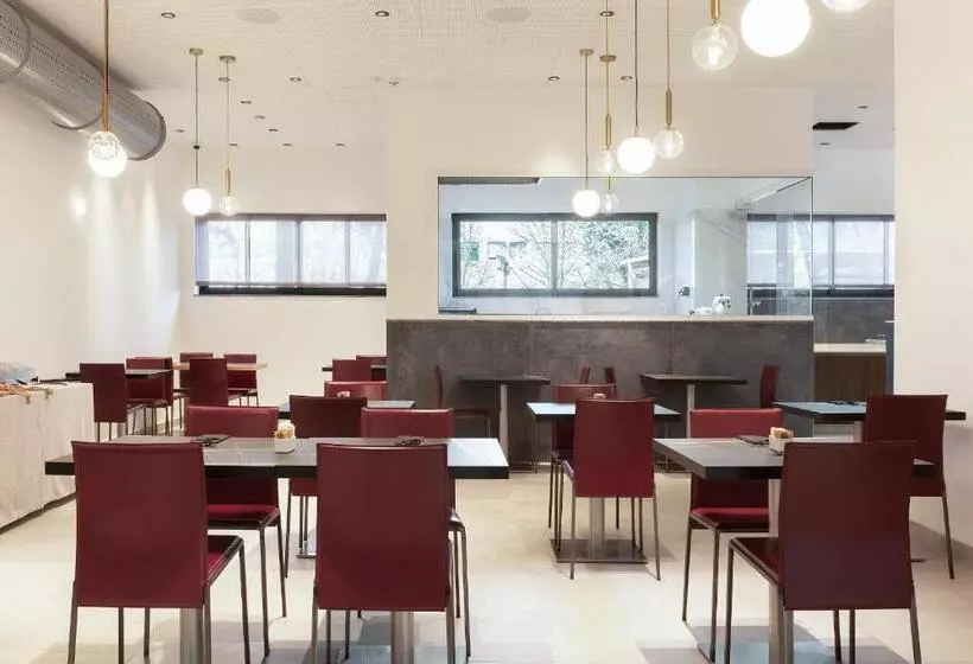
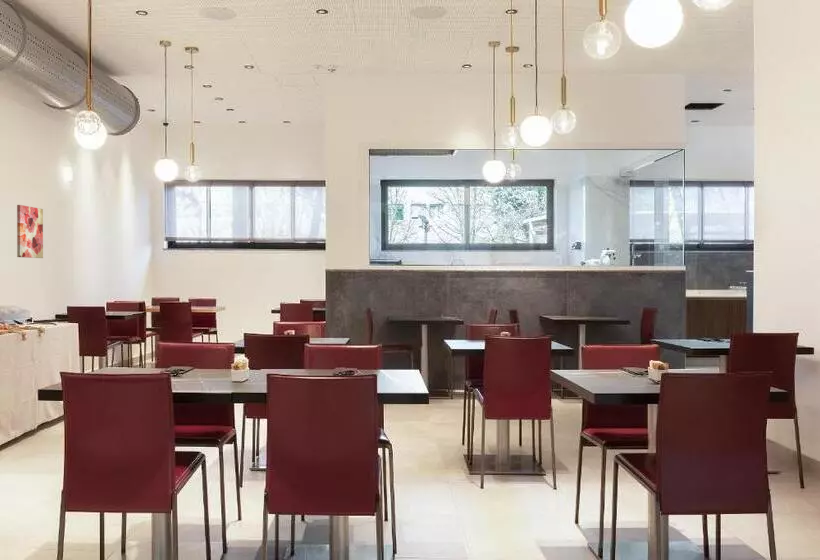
+ wall art (30, 232)
